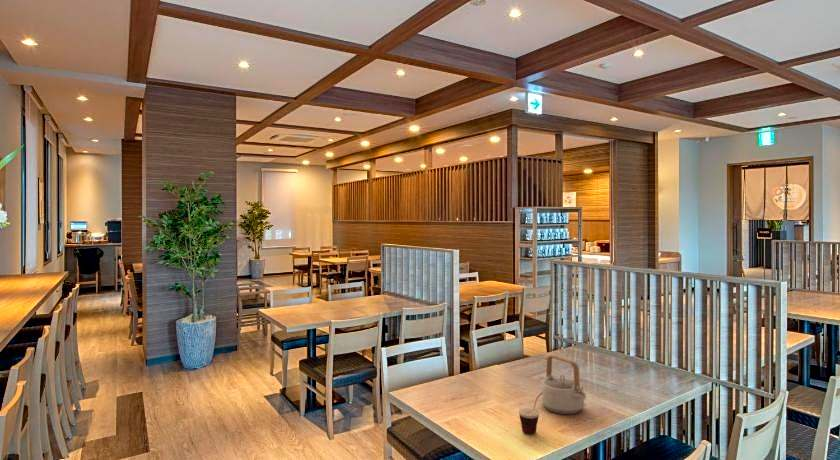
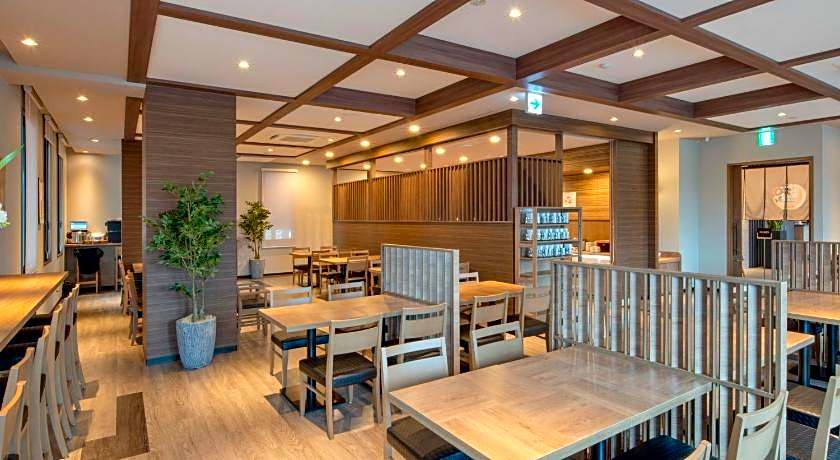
- teapot (565, 384)
- cup (533, 412)
